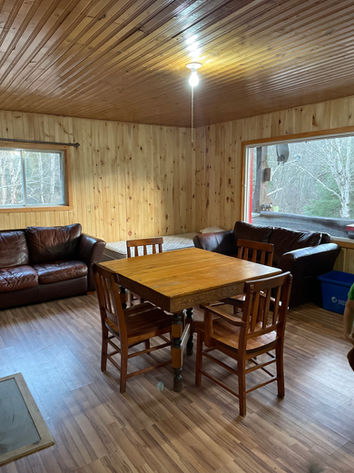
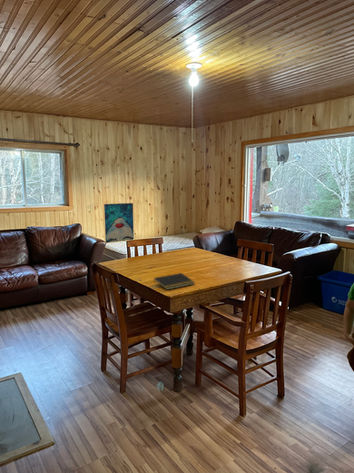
+ notepad (174, 280)
+ wall art (119, 222)
